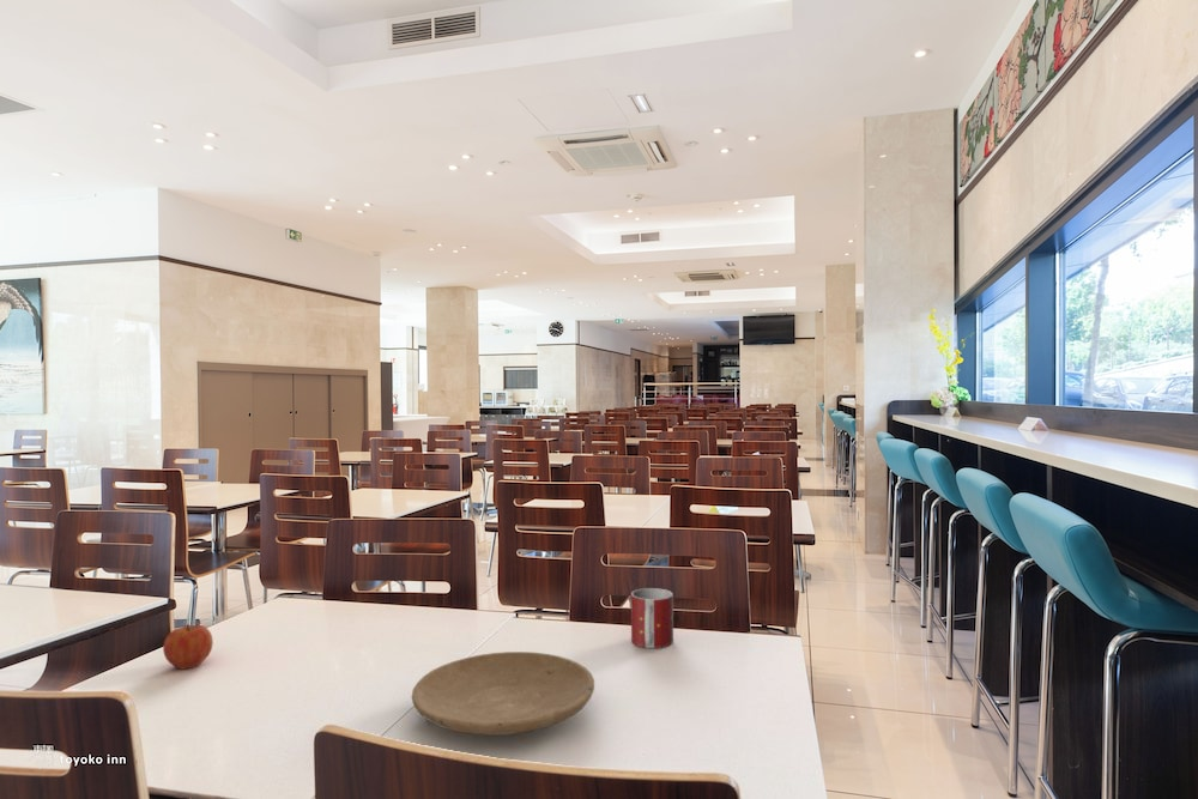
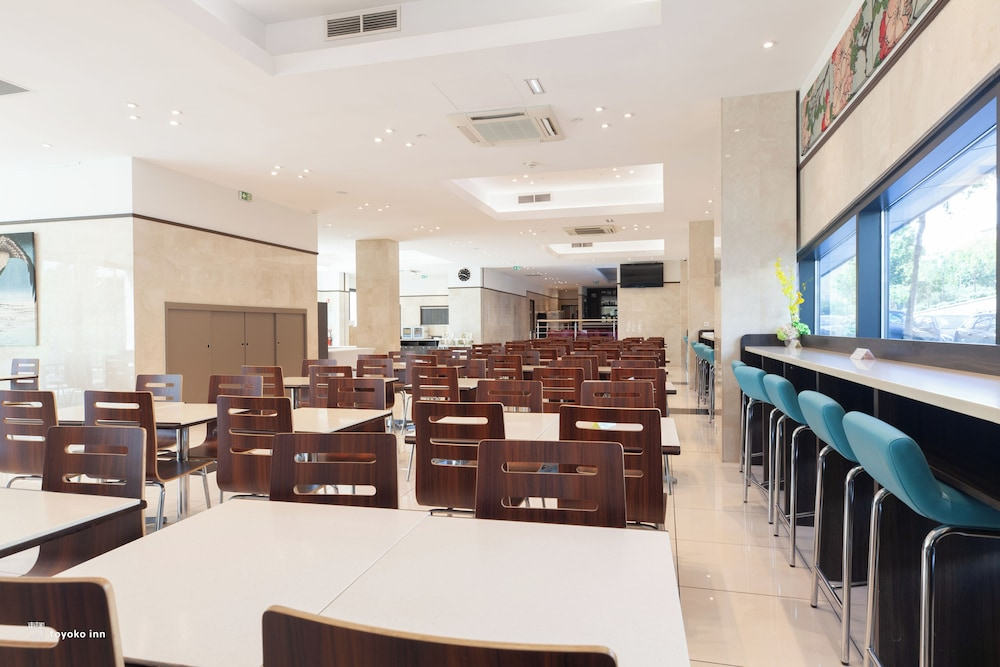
- apple (188, 646)
- plate (504, 697)
- mug (651, 619)
